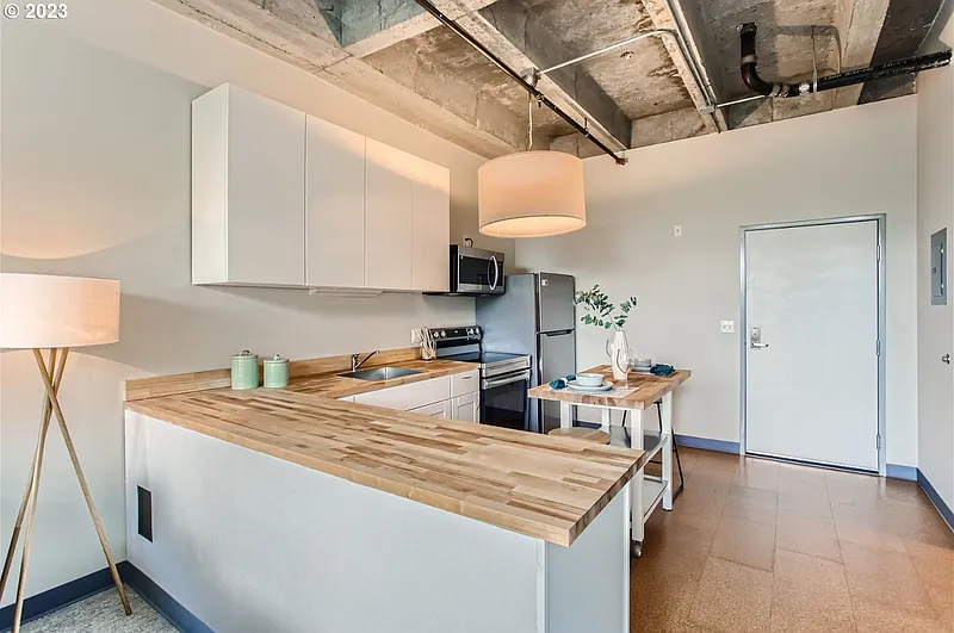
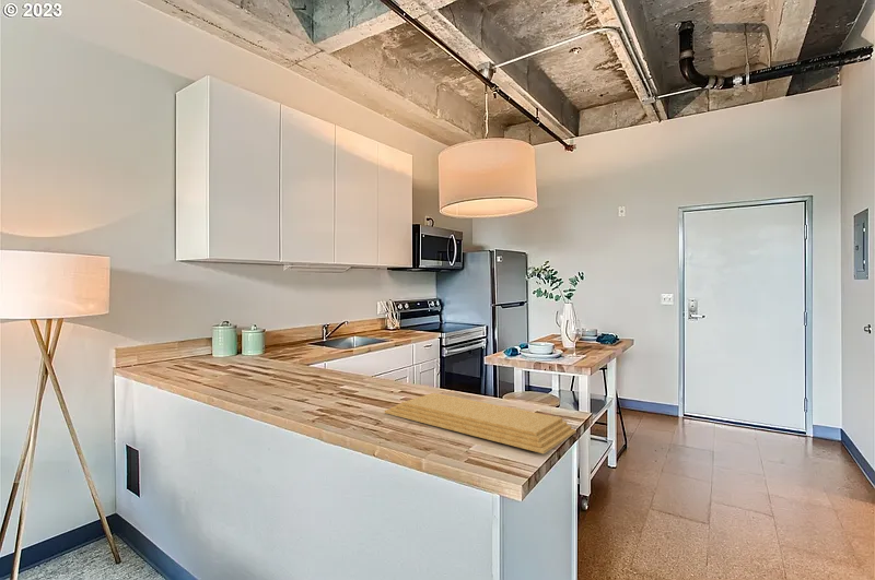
+ cutting board (472, 416)
